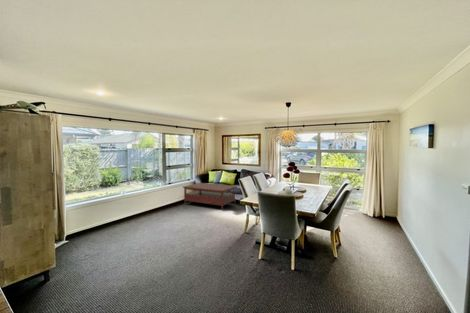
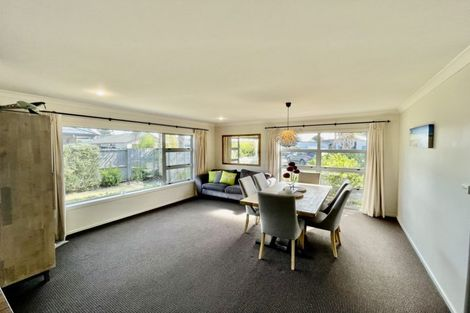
- coffee table (210, 195)
